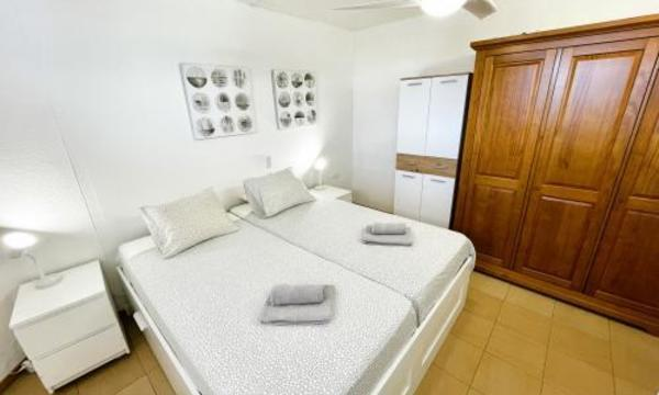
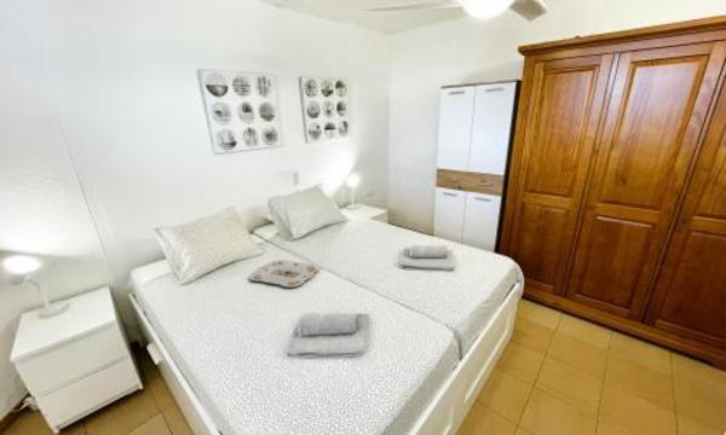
+ serving tray (284, 272)
